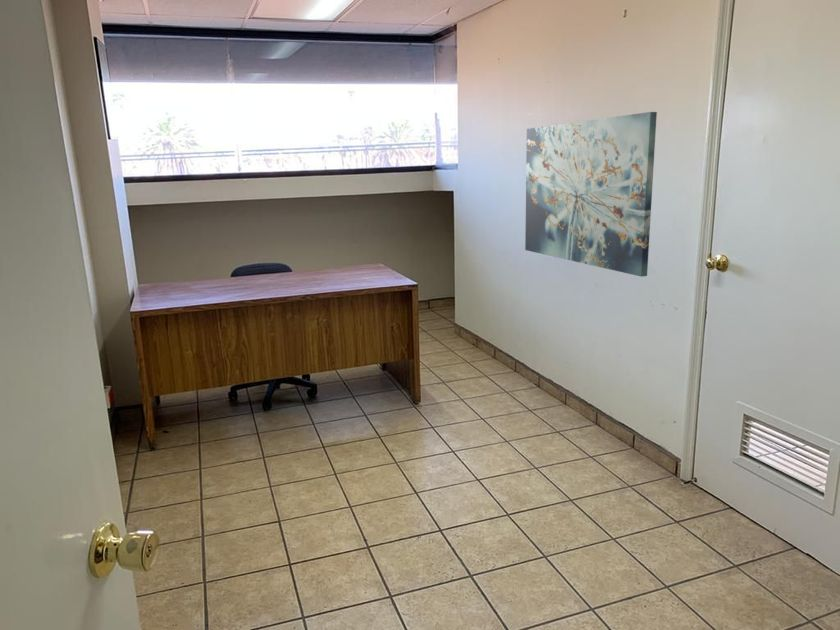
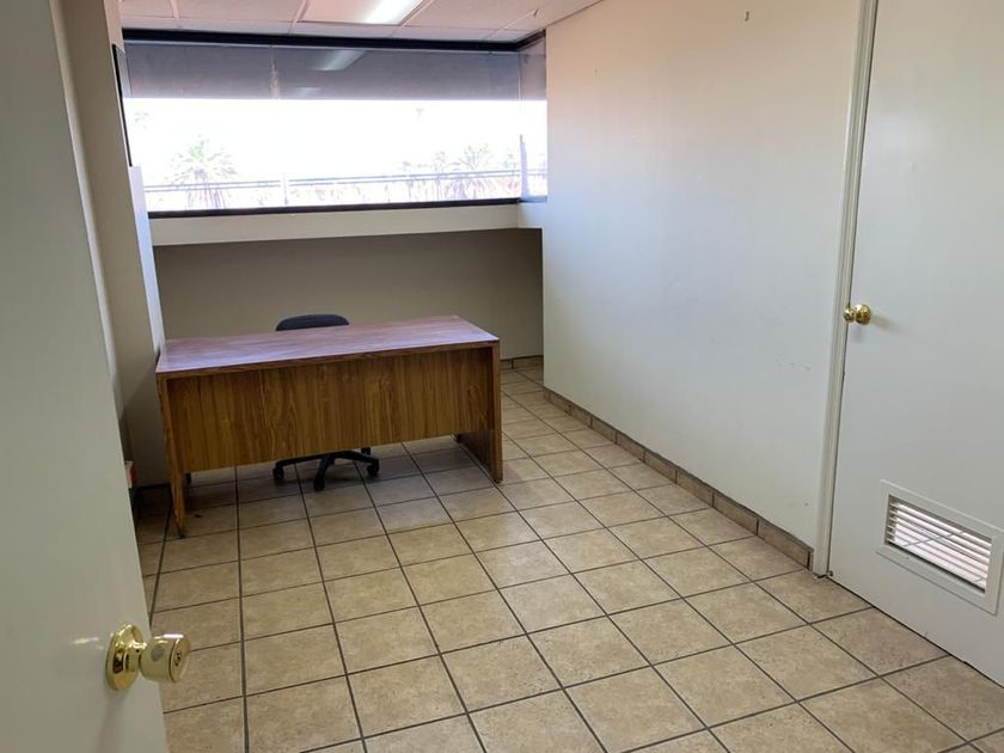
- wall art (579, 193)
